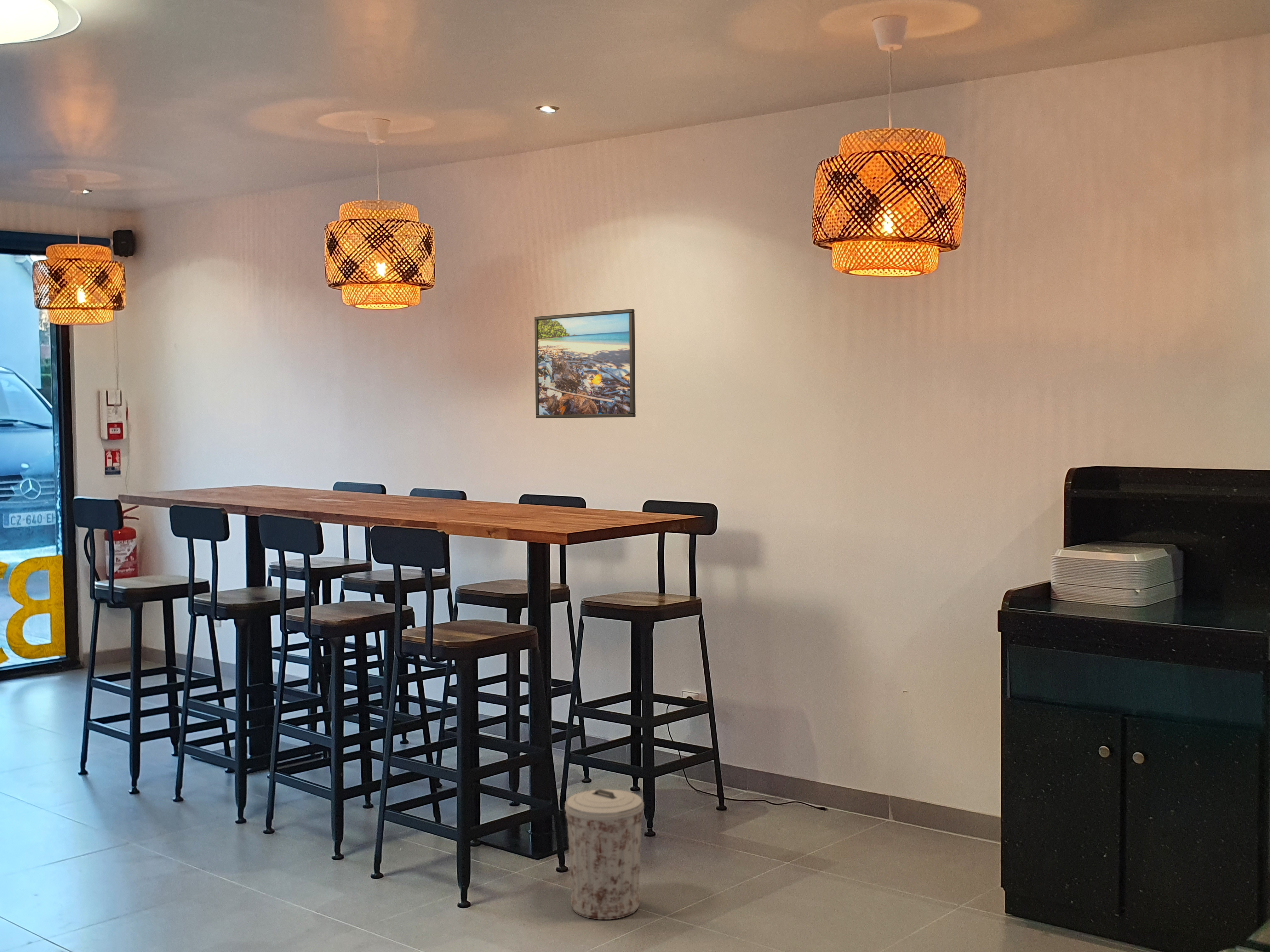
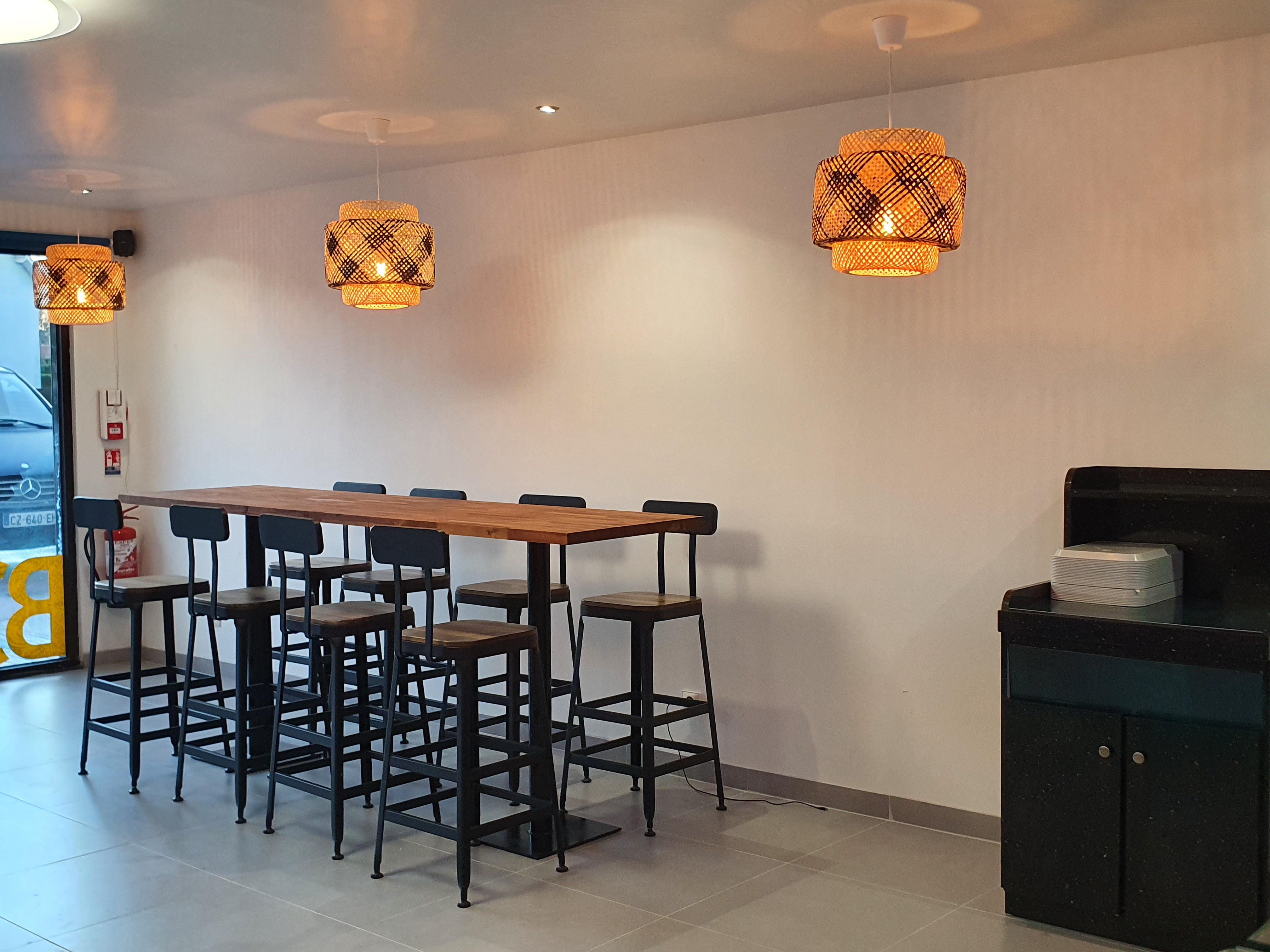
- trash can (605, 849)
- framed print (583, 366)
